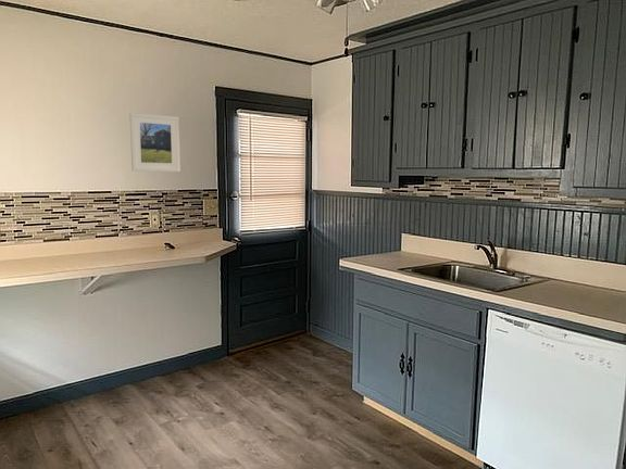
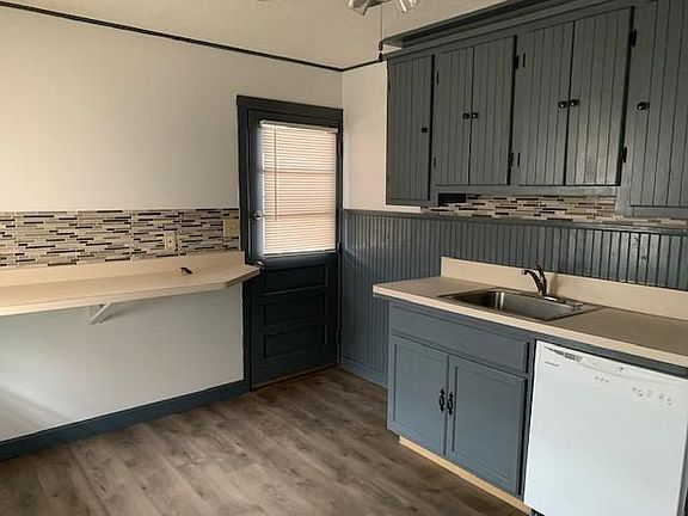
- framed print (155, 143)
